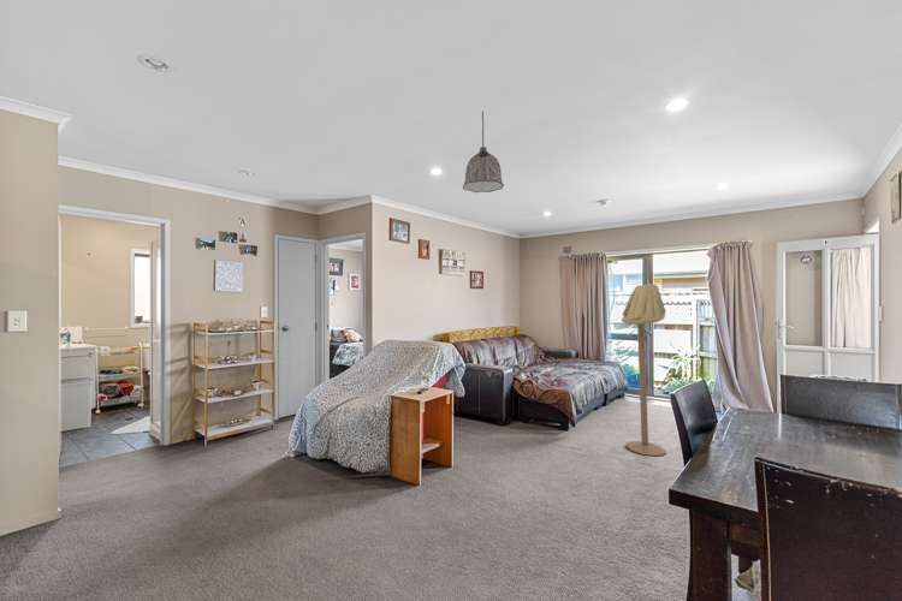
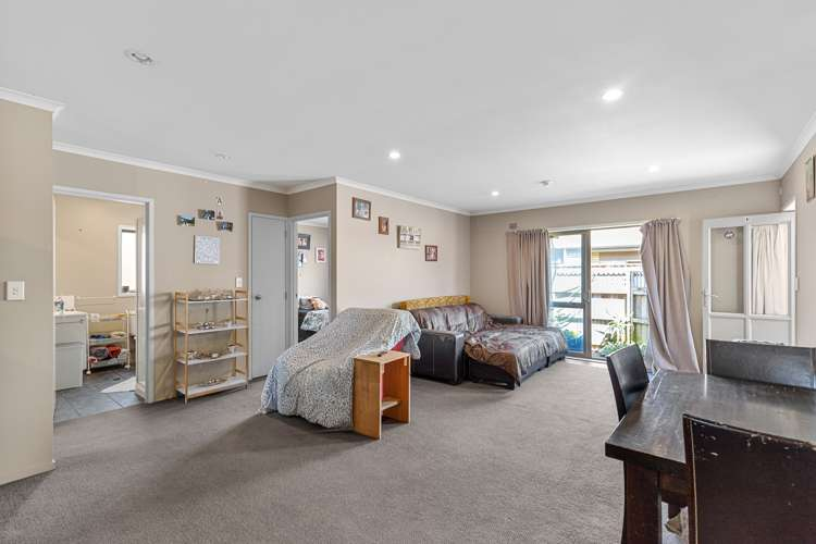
- pendant lamp (482, 149)
- floor lamp (643, 367)
